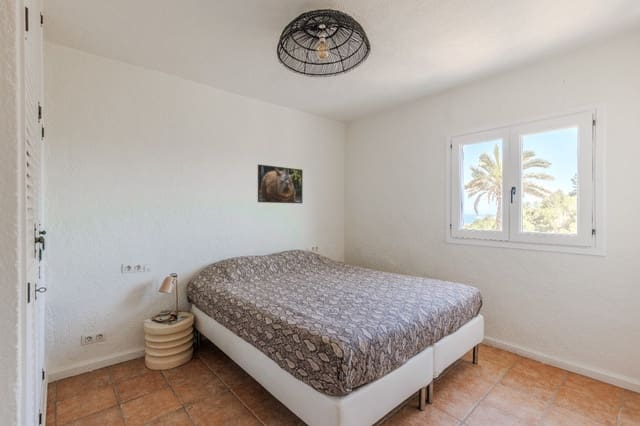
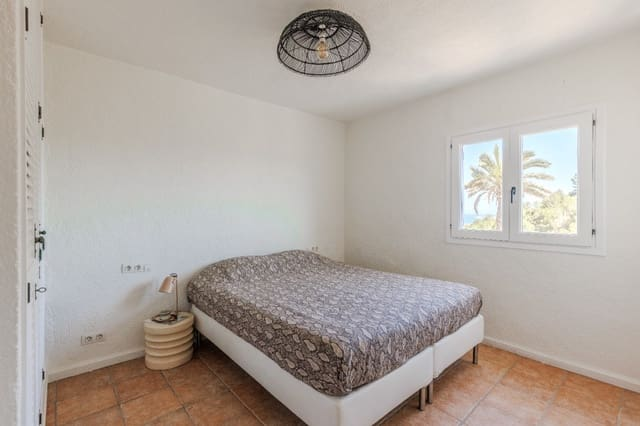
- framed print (281, 185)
